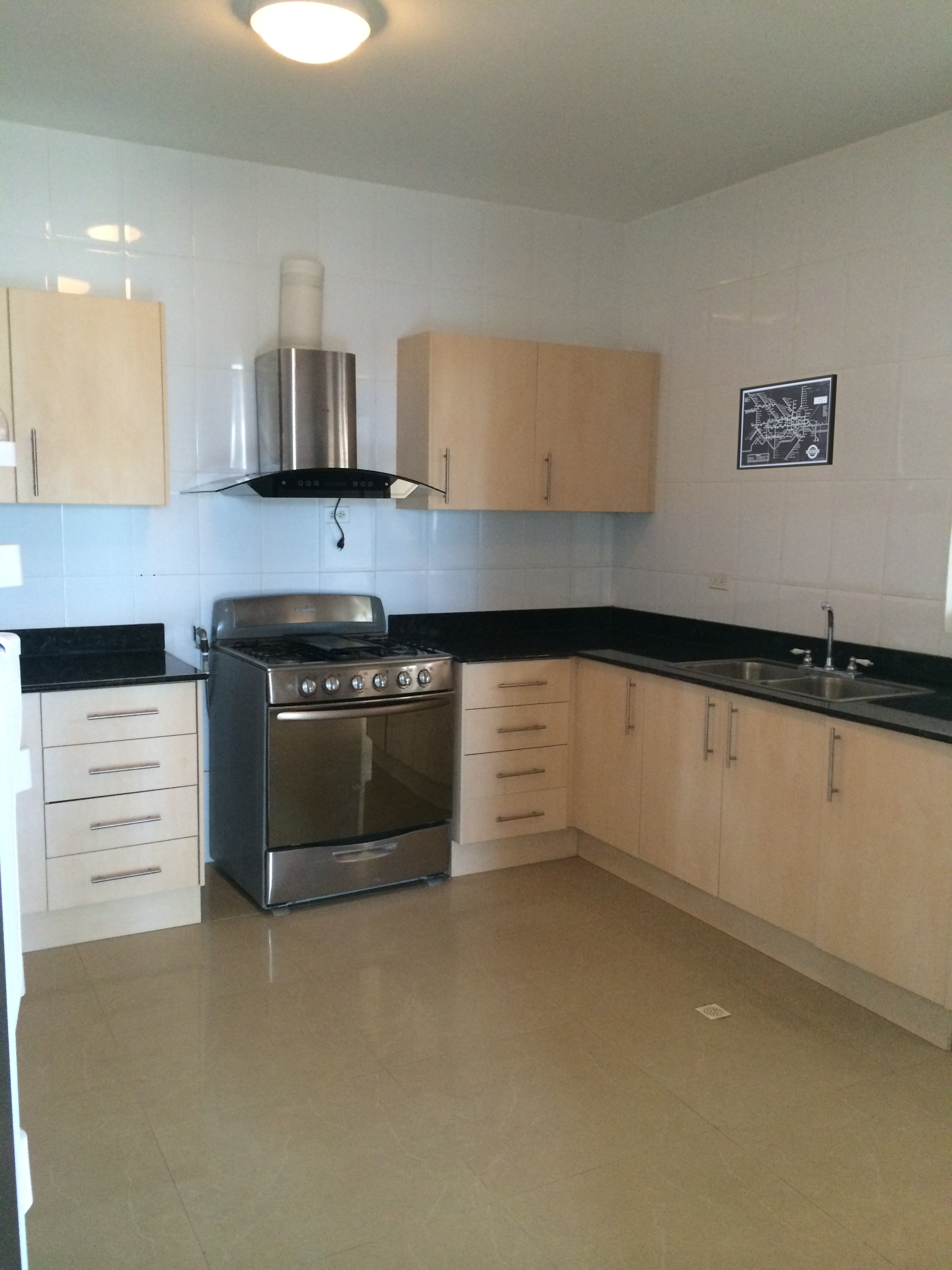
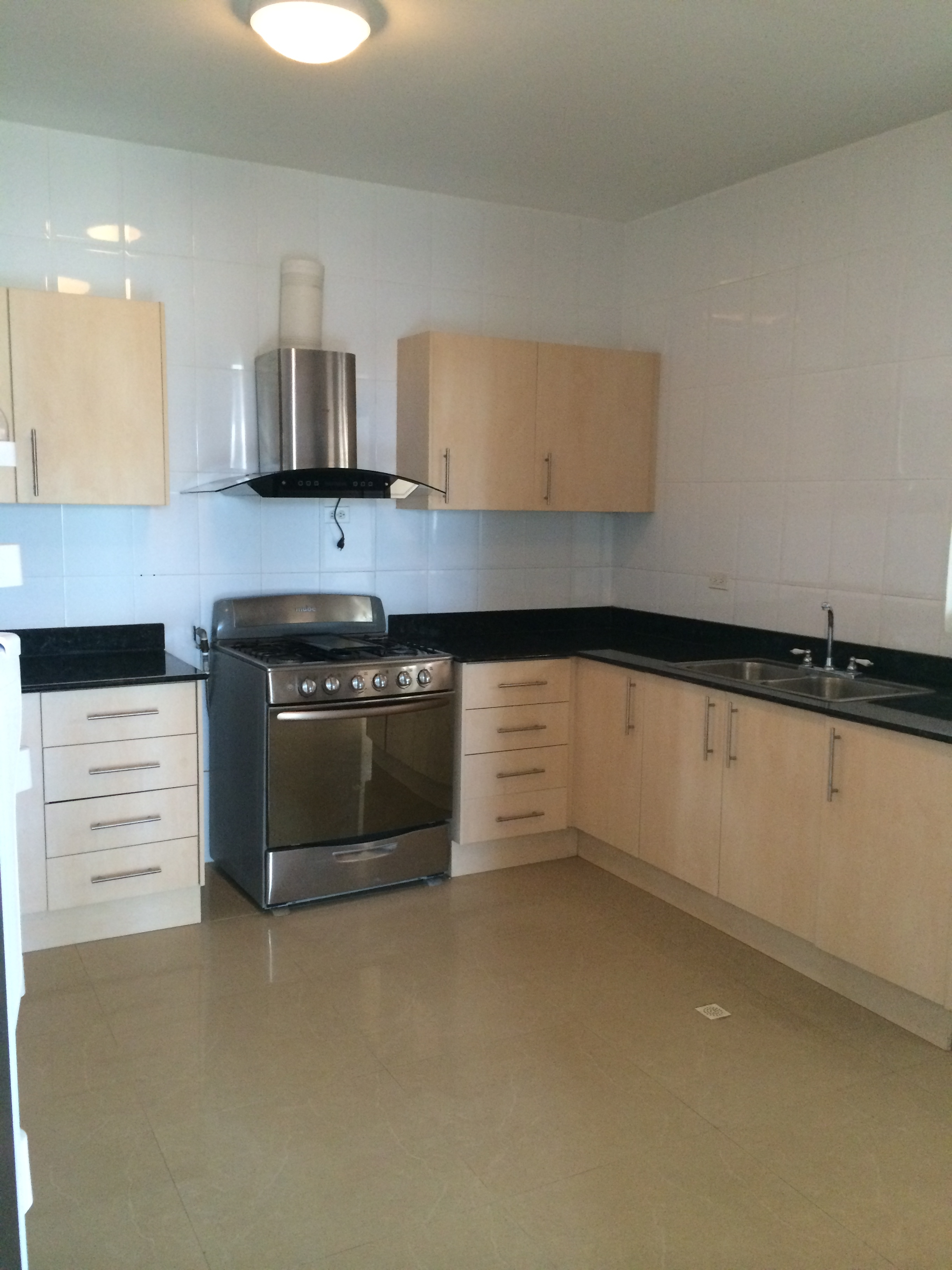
- wall art (784, 425)
